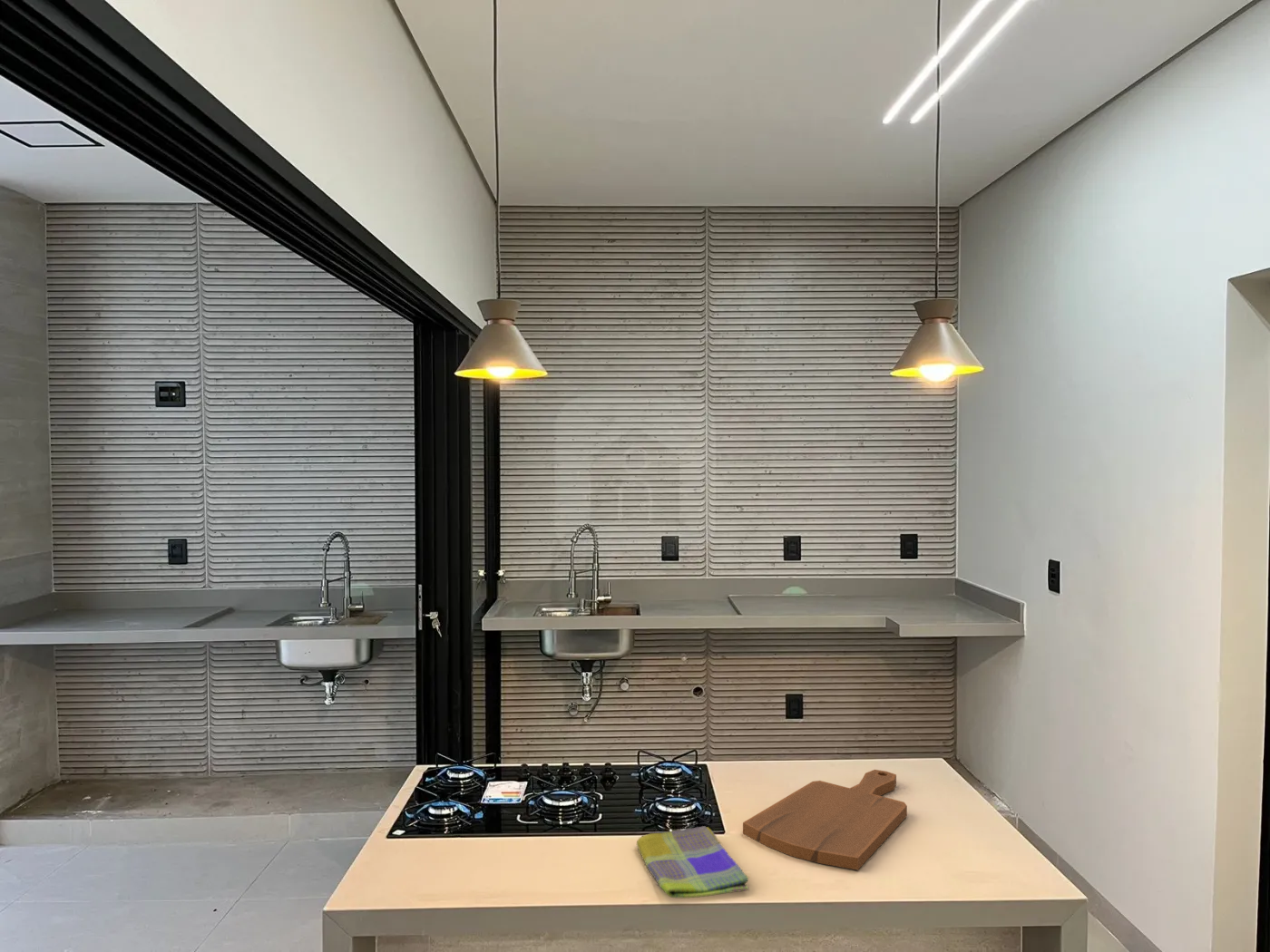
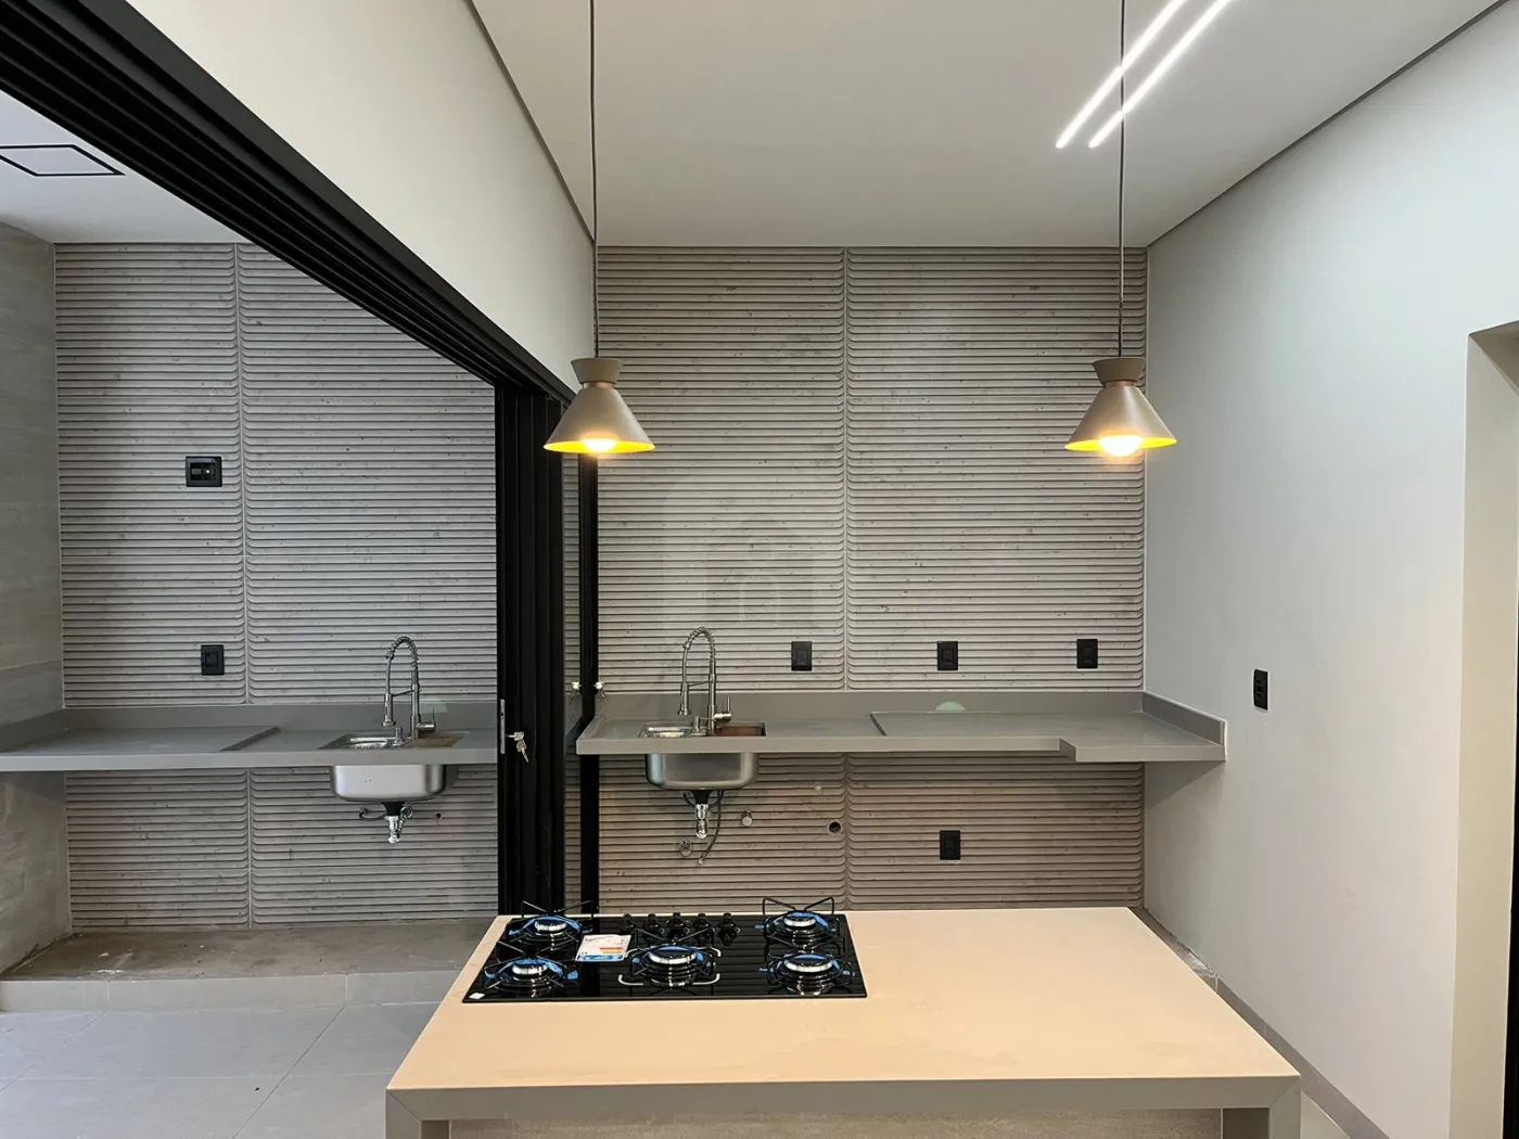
- cutting board (835, 815)
- dish towel (689, 860)
